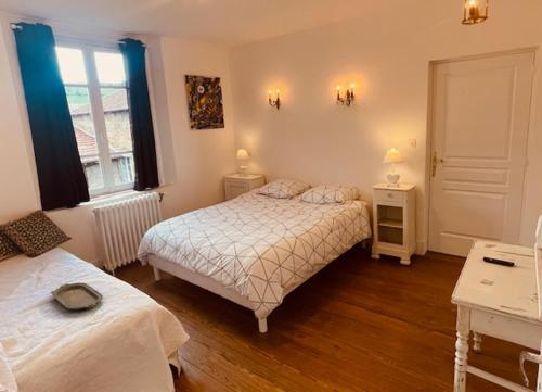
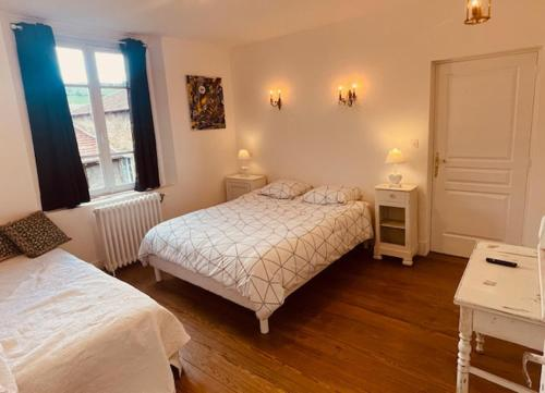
- serving tray (77, 296)
